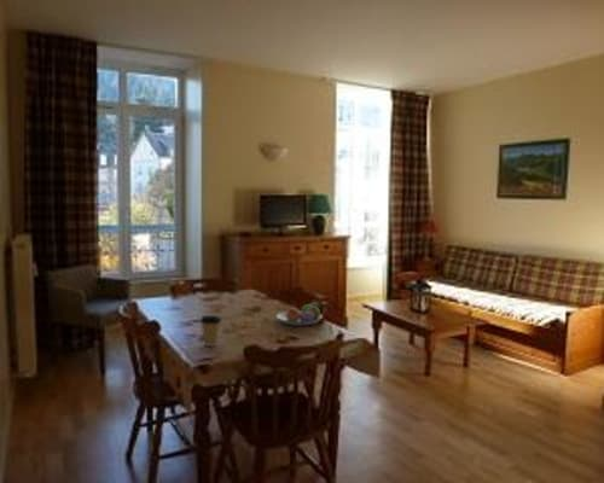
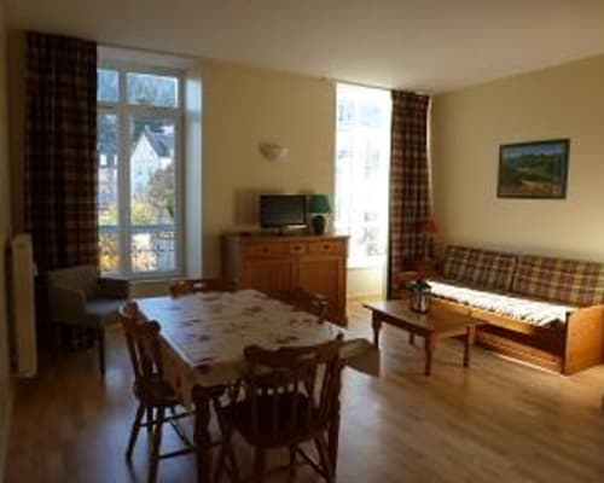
- coffee cup (210, 330)
- fruit bowl (301, 312)
